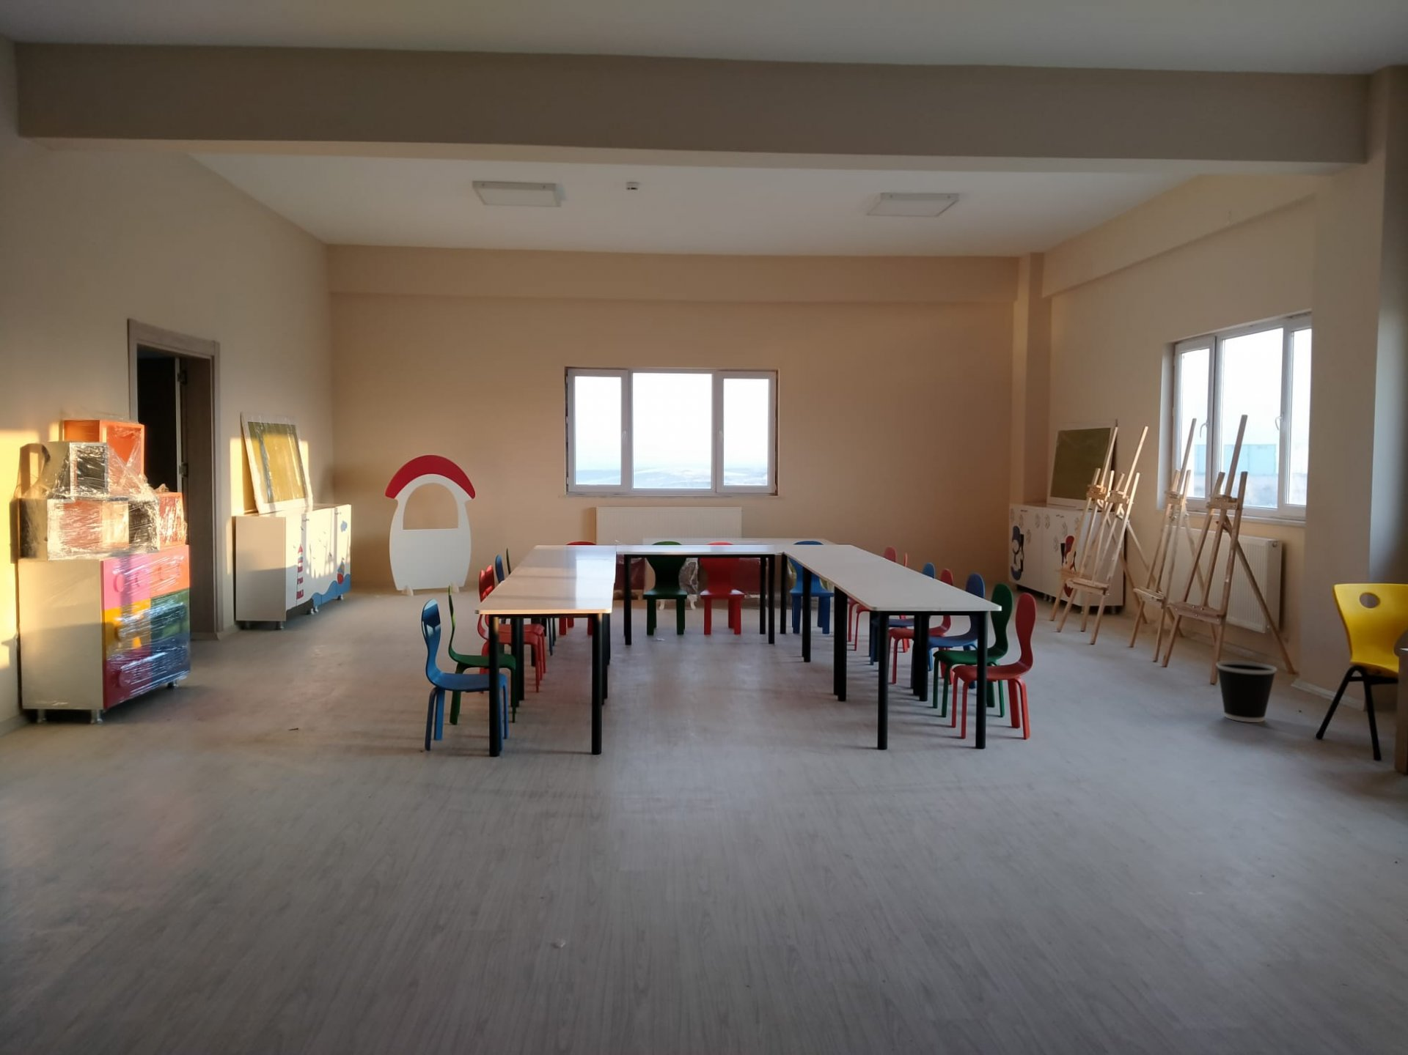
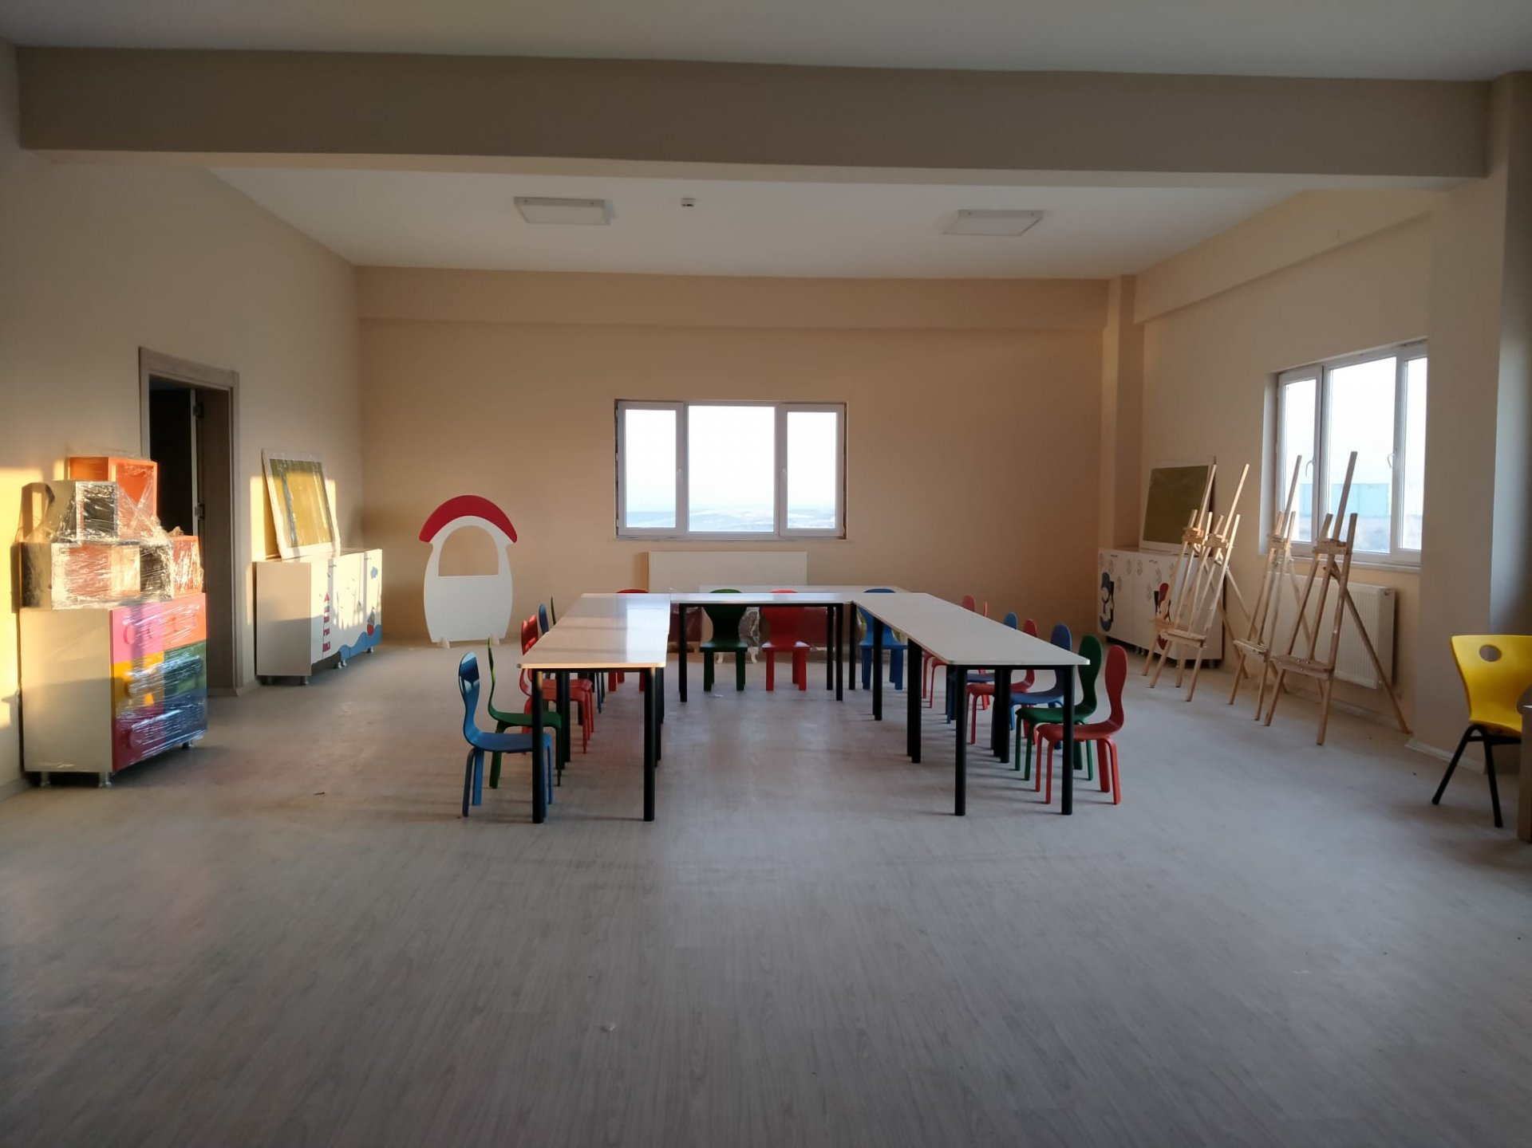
- wastebasket (1245, 692)
